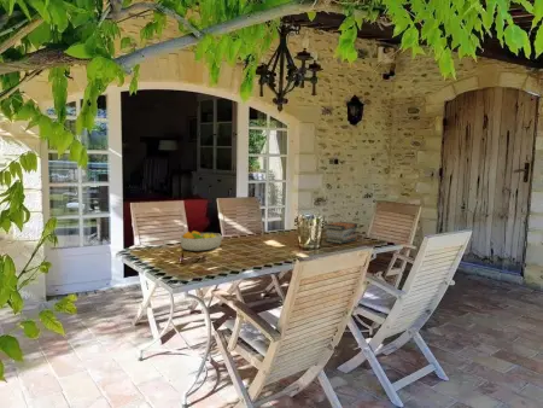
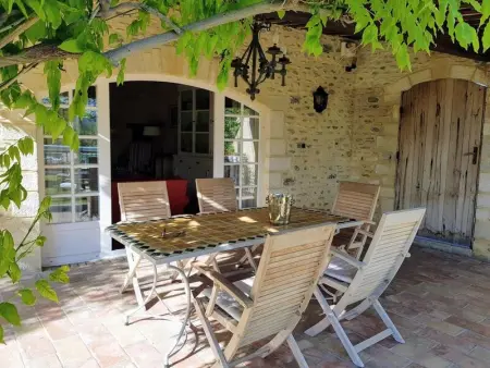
- book stack (340, 232)
- fruit bowl (200, 239)
